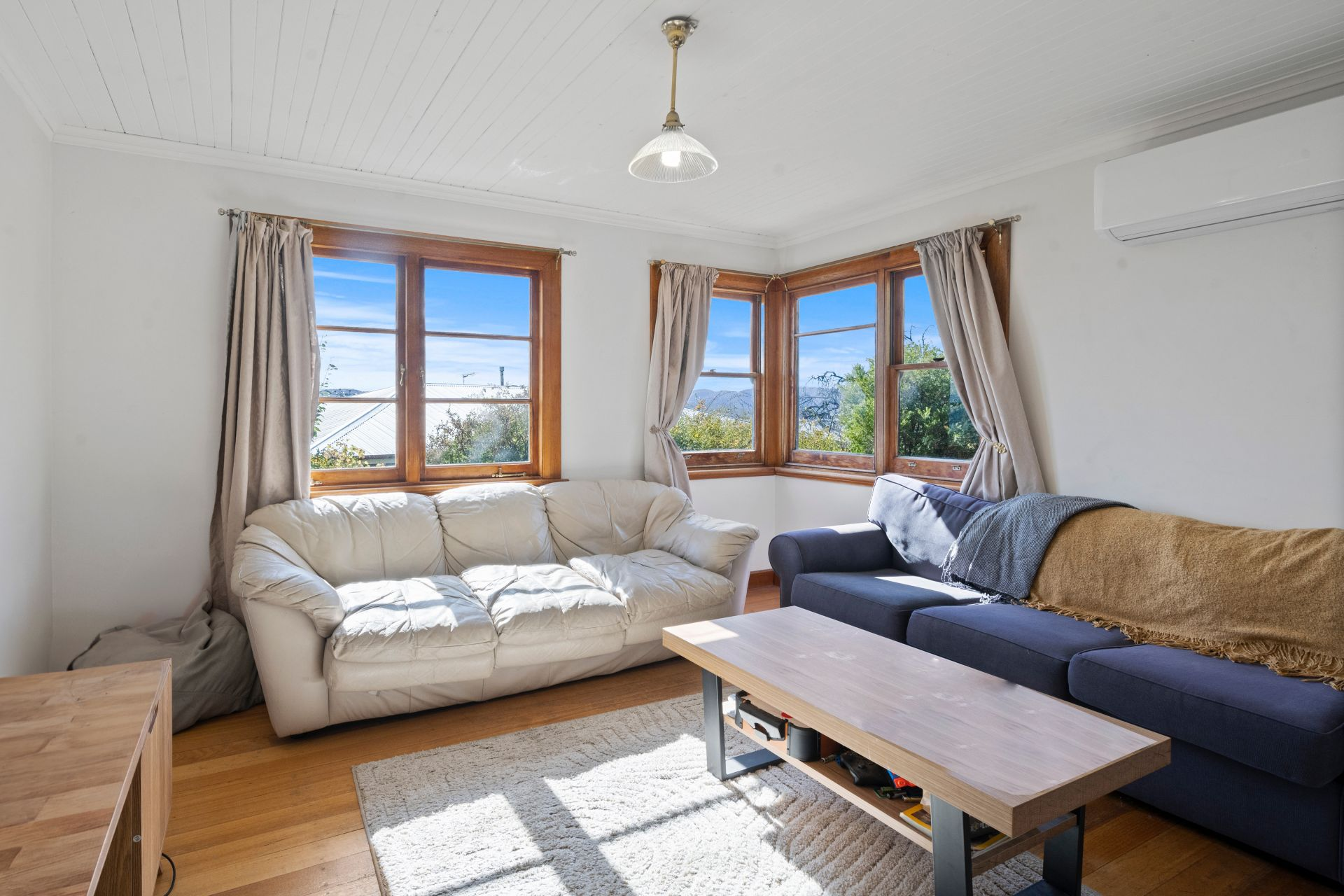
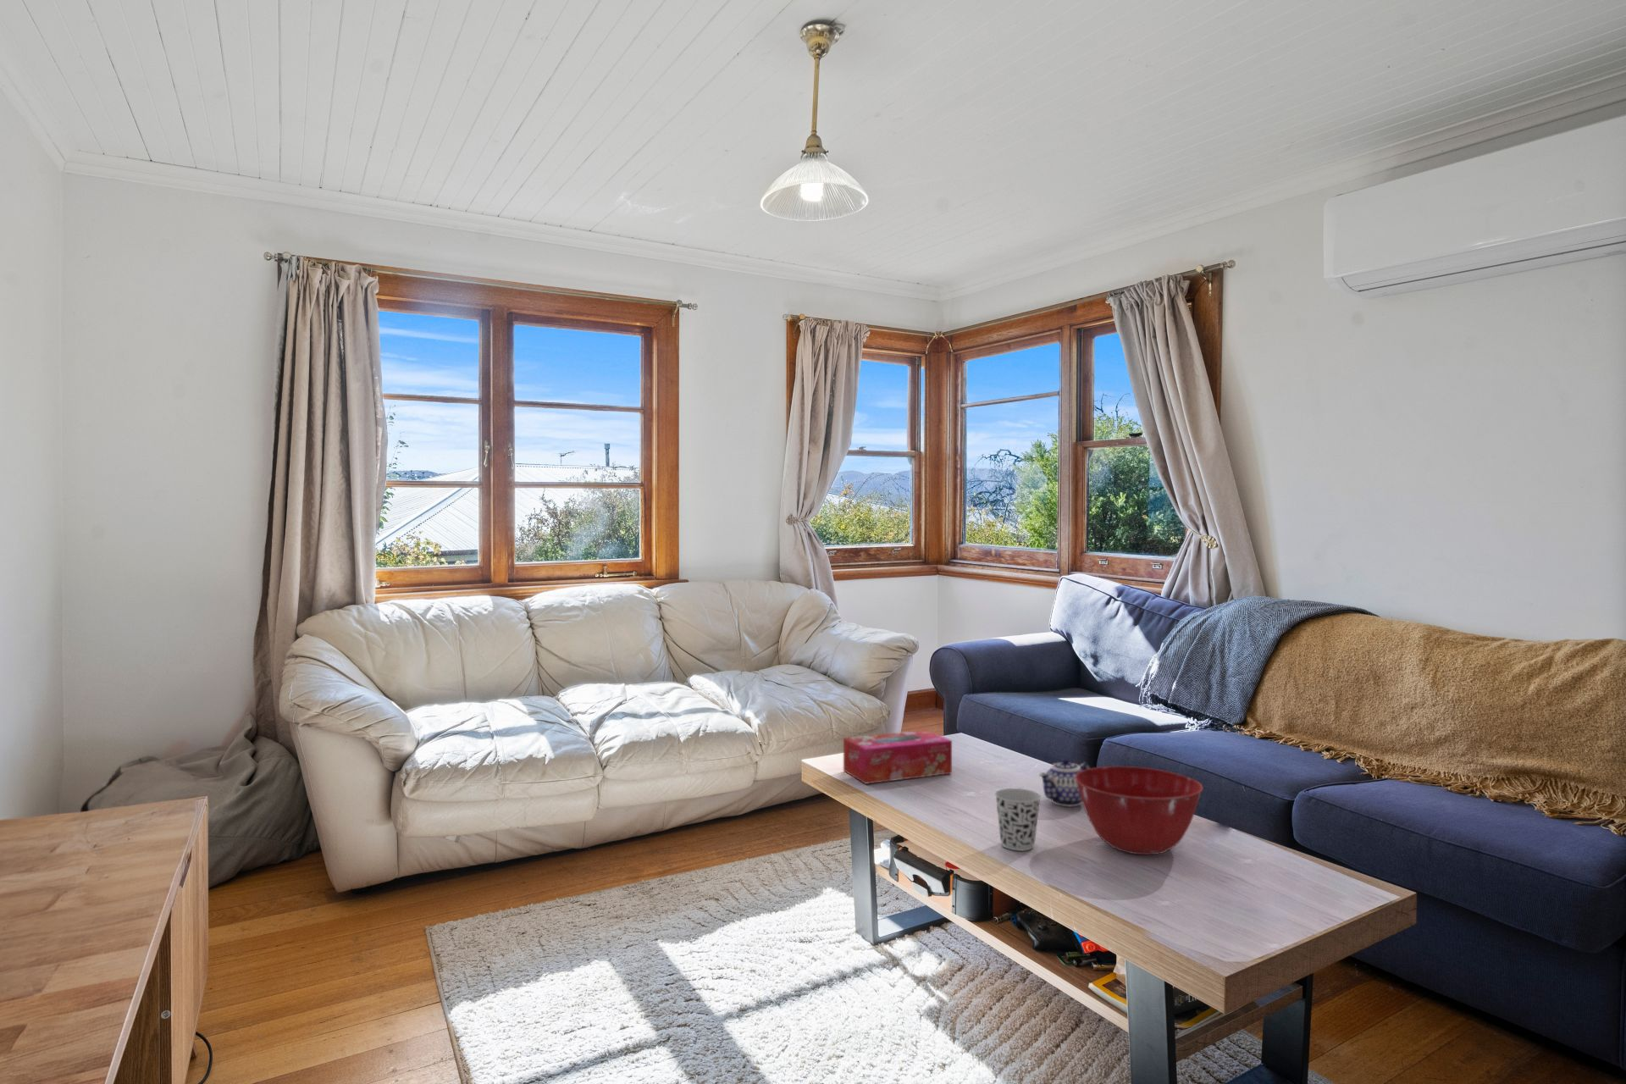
+ tissue box (896, 755)
+ cup (1017, 820)
+ teapot (1066, 780)
+ mixing bowl (1136, 812)
